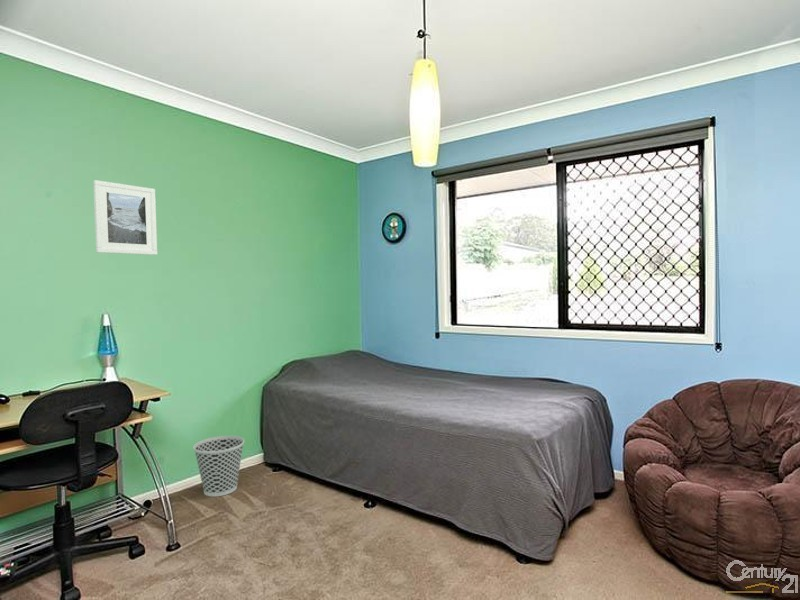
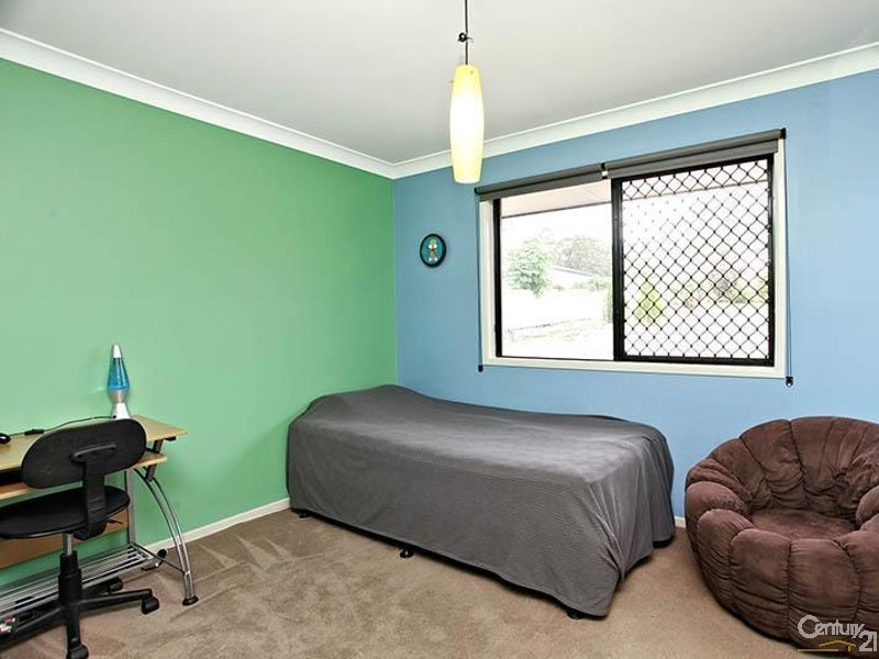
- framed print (126, 219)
- wastebasket (219, 466)
